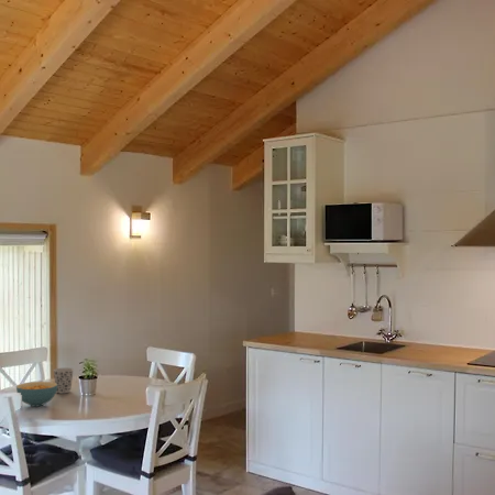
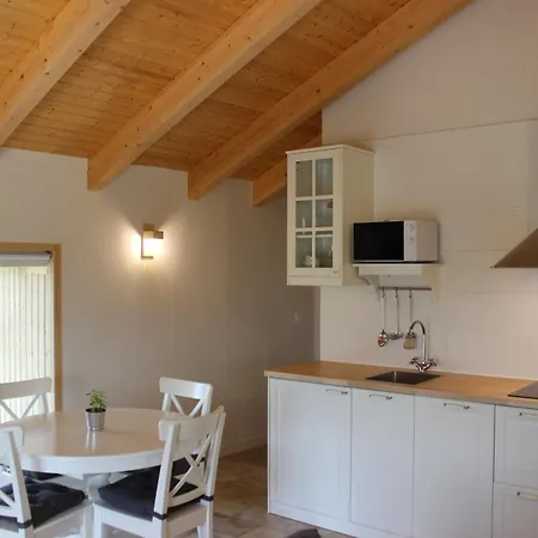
- cereal bowl (36, 395)
- cup (63, 381)
